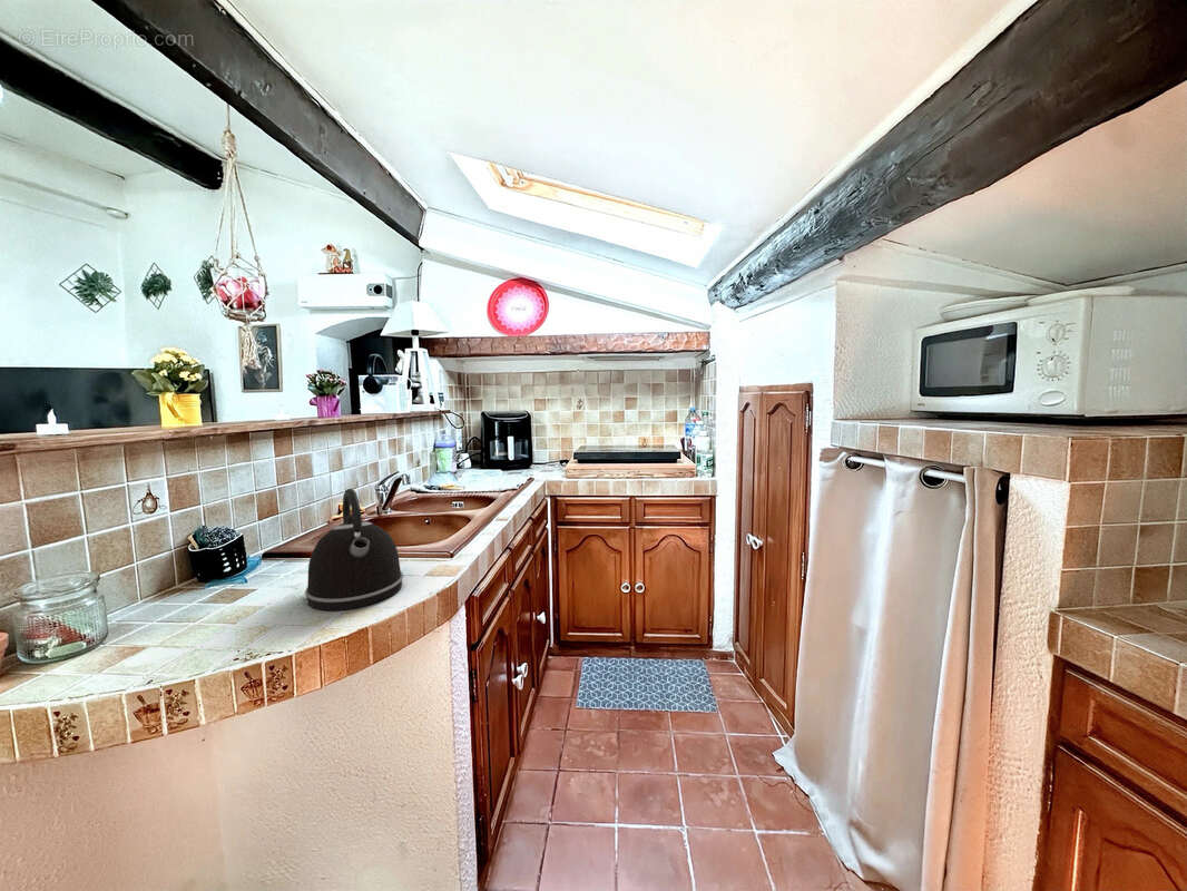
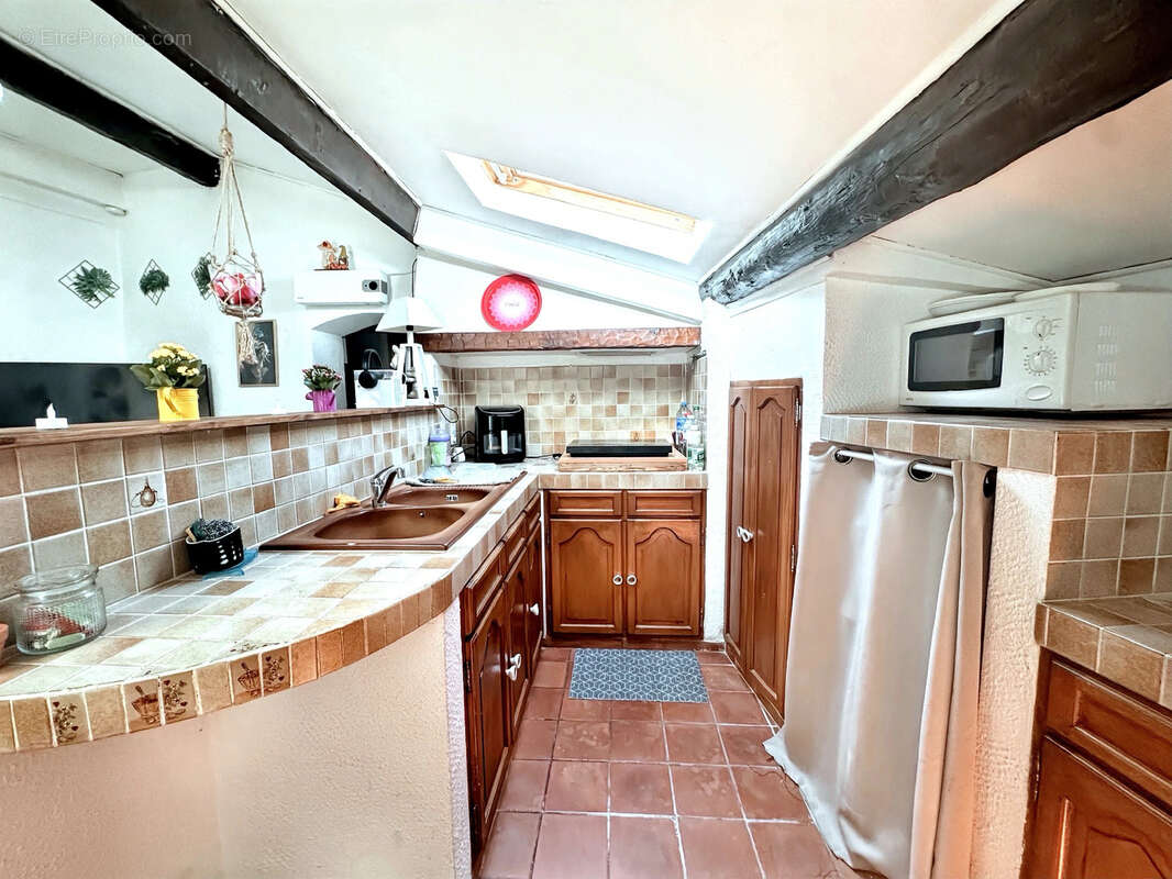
- kettle (353, 540)
